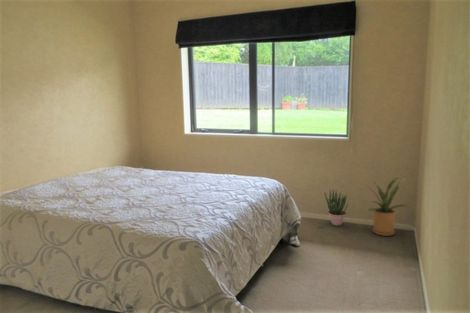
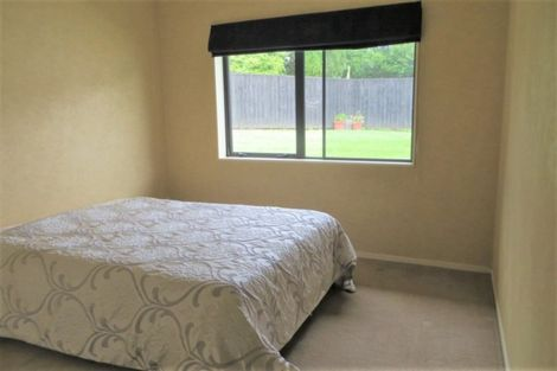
- potted plant (335, 207)
- house plant (383, 203)
